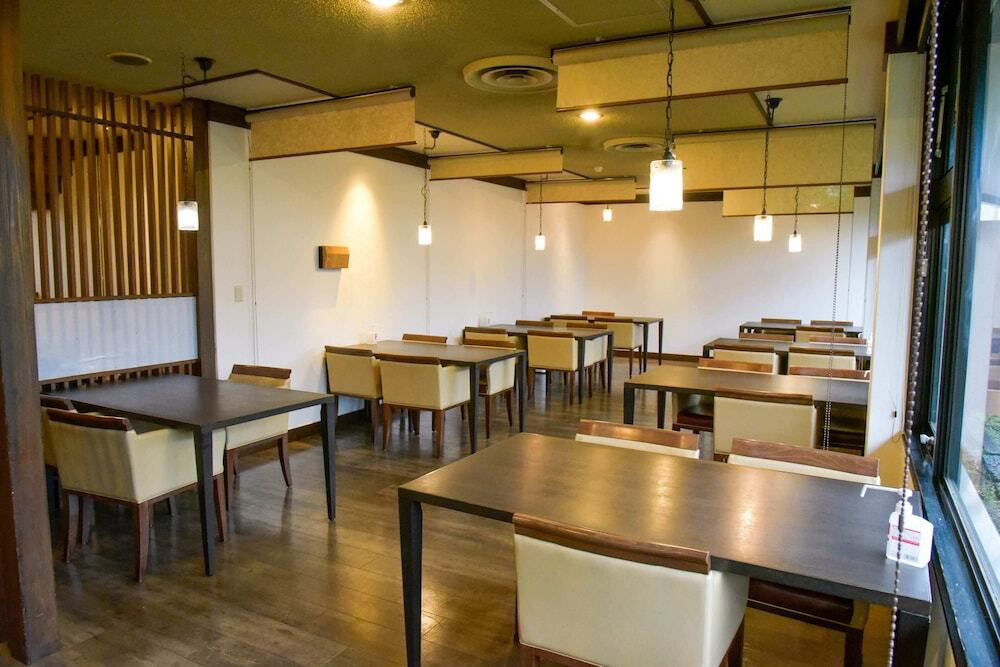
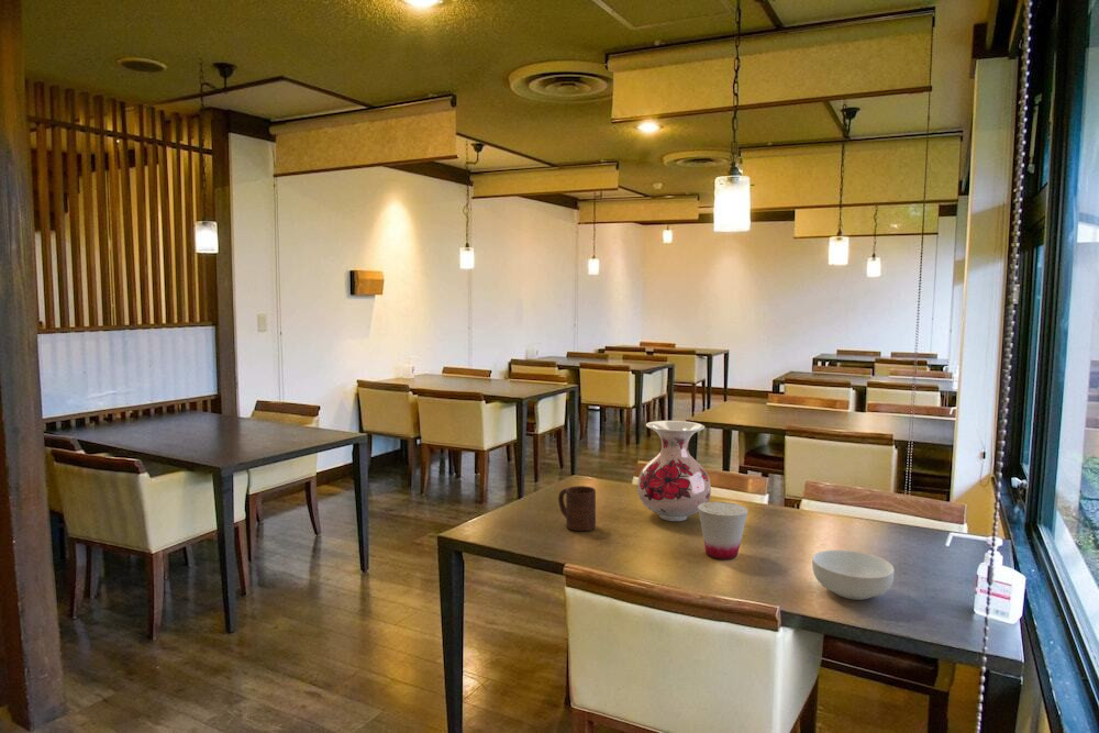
+ cup (576, 508)
+ vase (674, 470)
+ cereal bowl (852, 577)
+ cup (722, 531)
